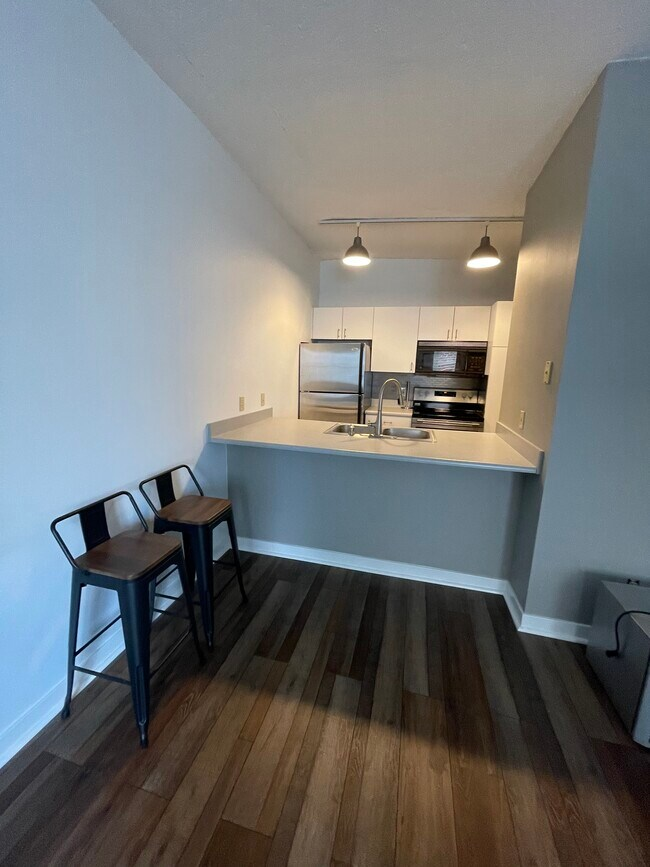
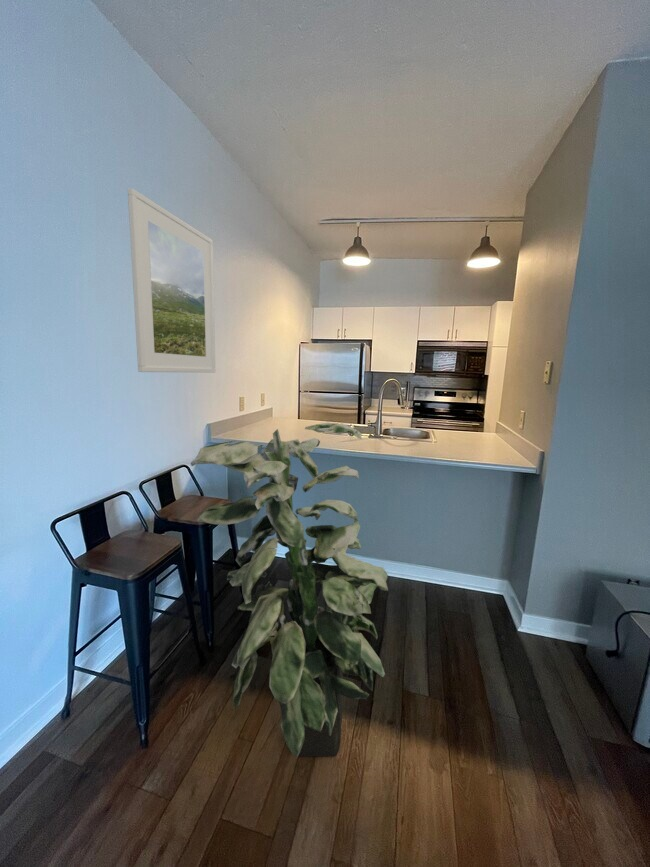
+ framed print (179, 298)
+ indoor plant (305, 600)
